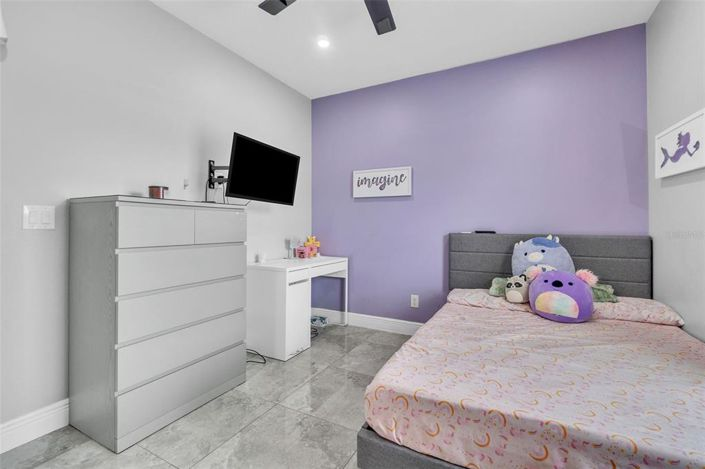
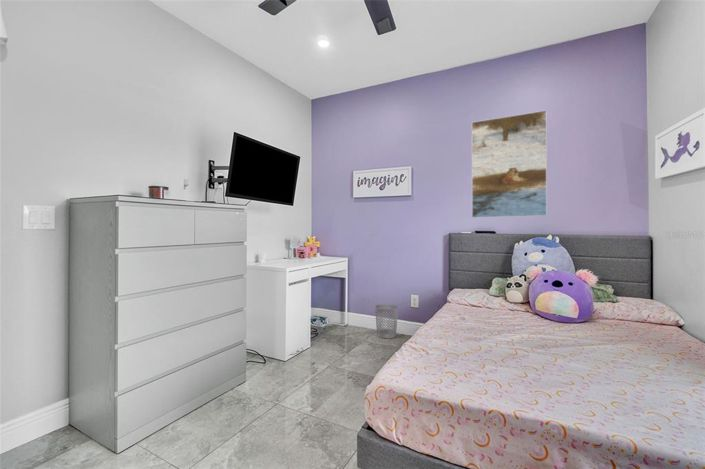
+ wastebasket (387, 321)
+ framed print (507, 166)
